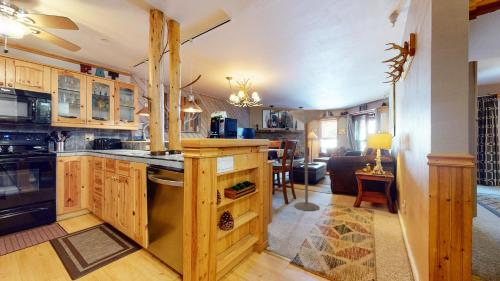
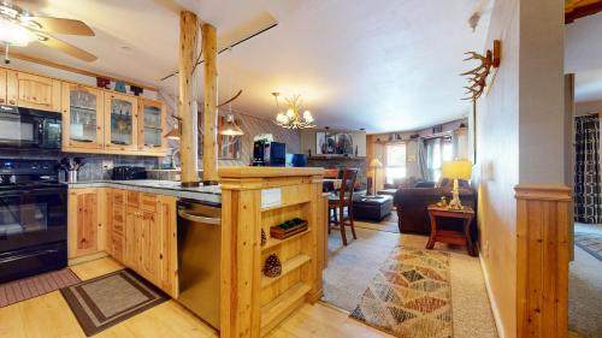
- floor lamp (306, 159)
